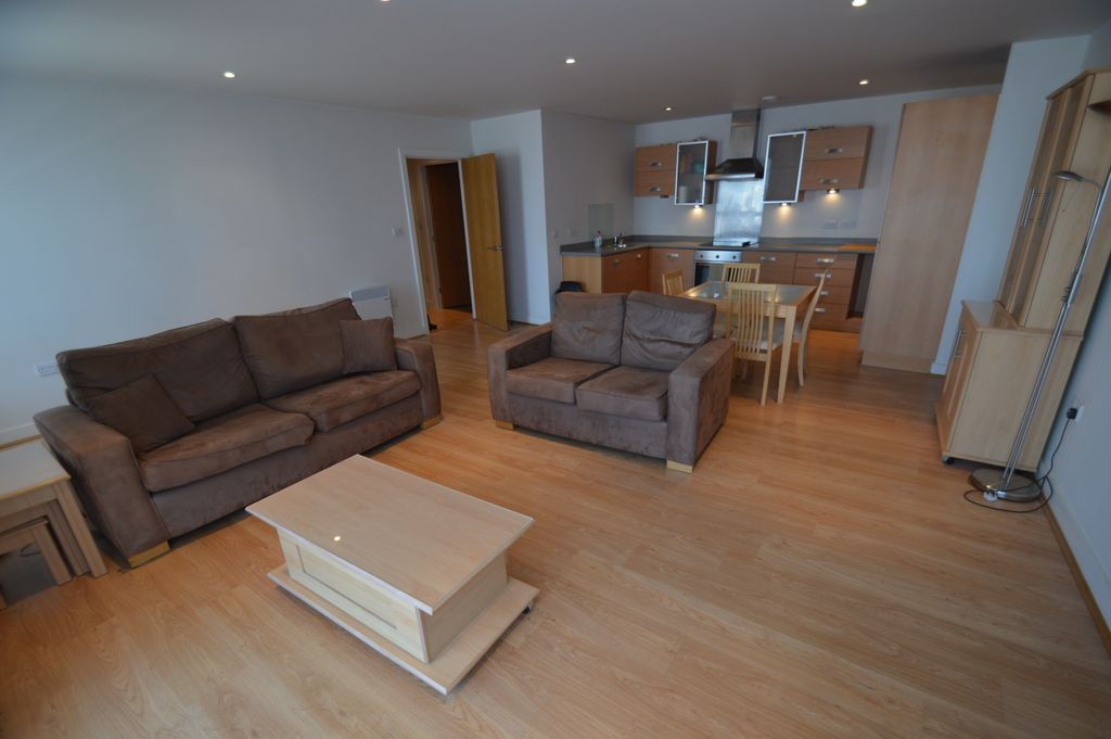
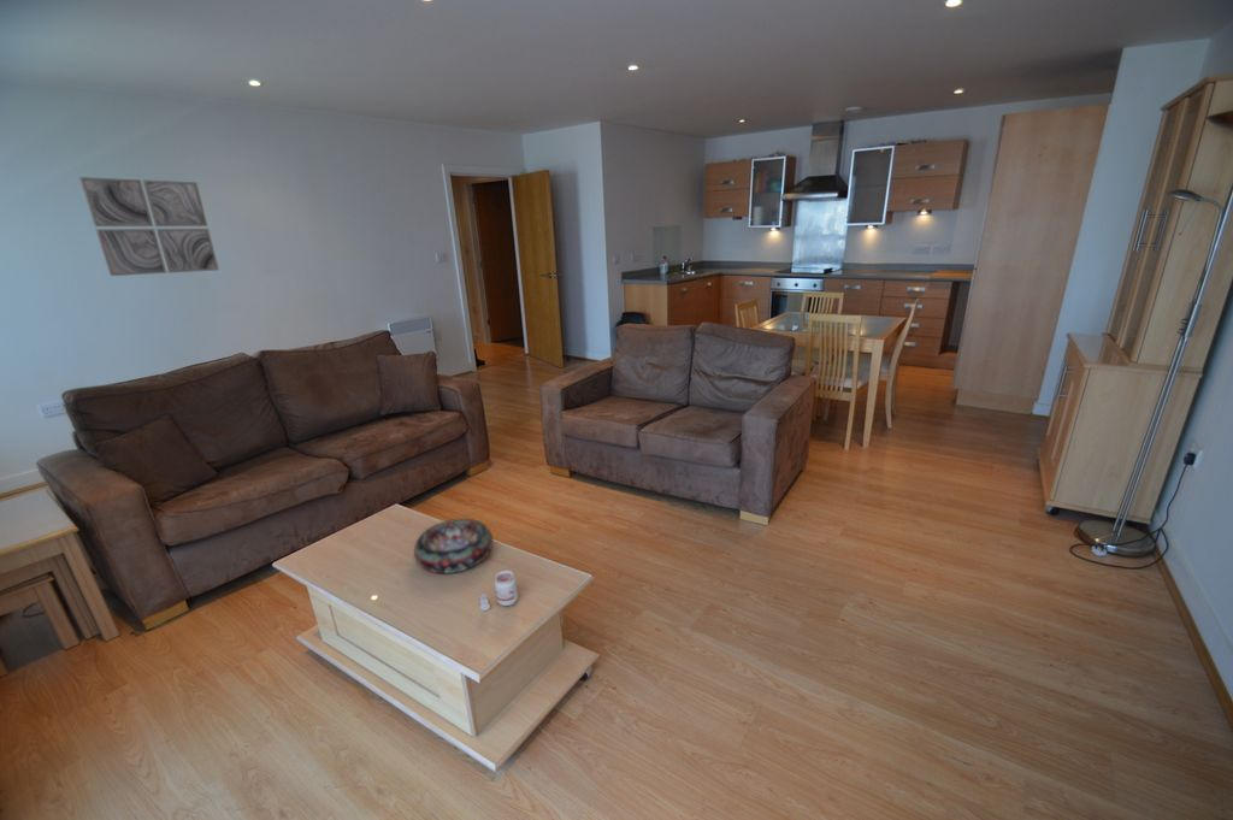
+ candle (500, 592)
+ decorative bowl (454, 544)
+ wall art (155, 225)
